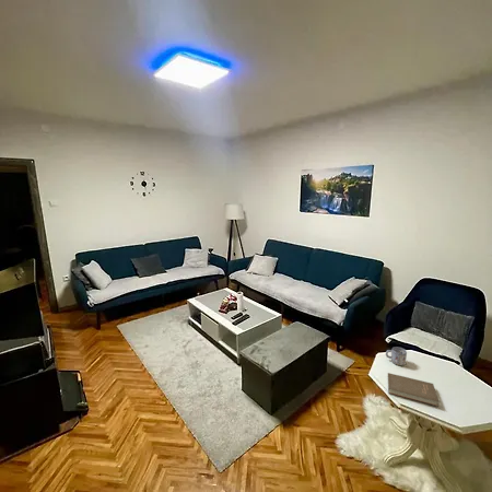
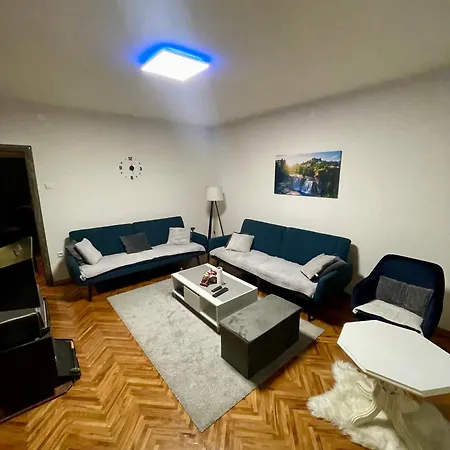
- mug (396, 355)
- book (410, 387)
